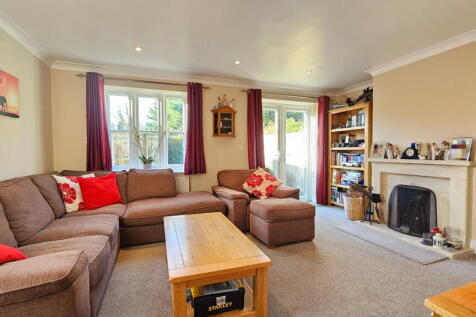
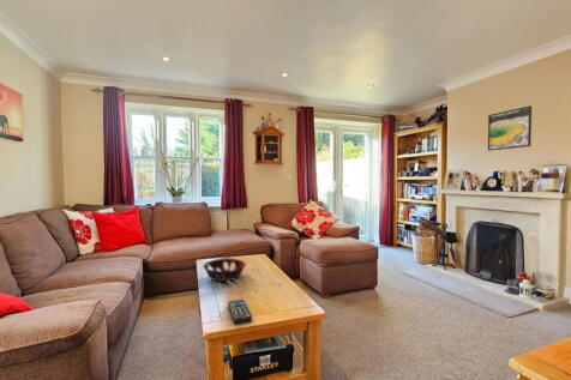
+ decorative bowl (224, 270)
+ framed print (507, 129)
+ remote control (239, 309)
